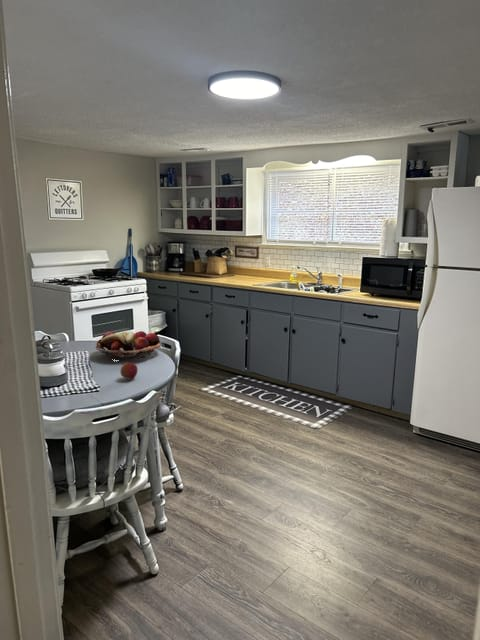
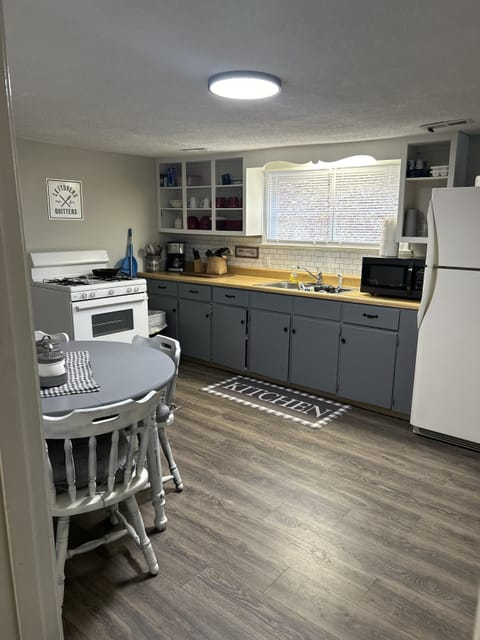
- apple (129, 370)
- fruit basket (128, 343)
